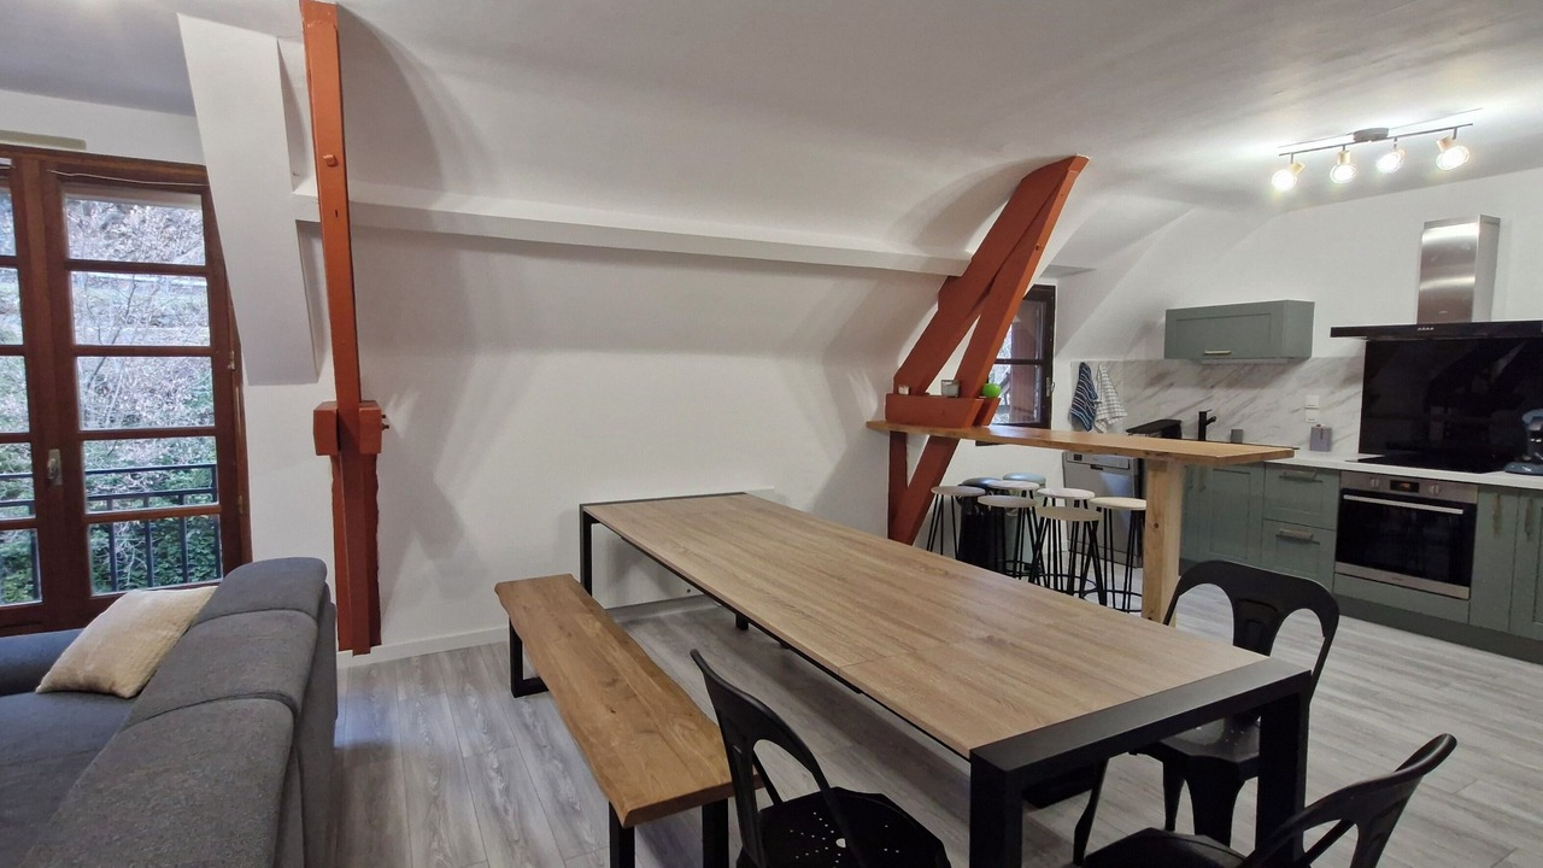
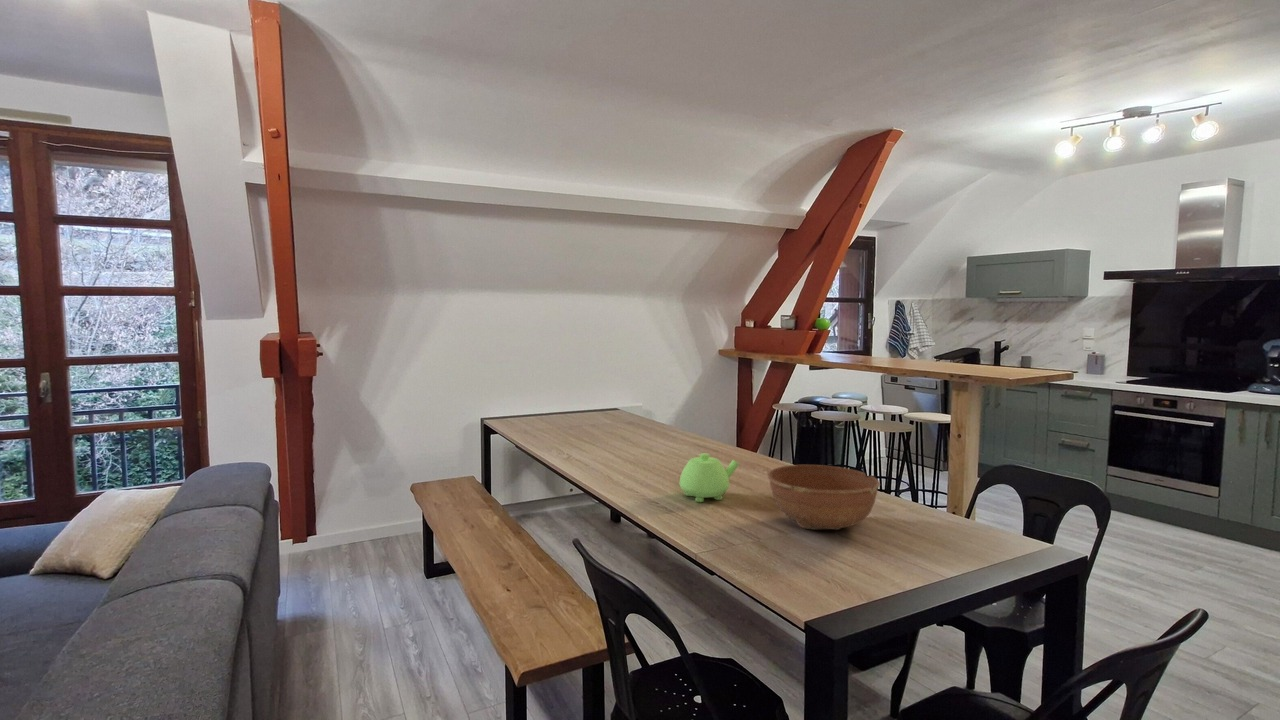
+ bowl (822, 500)
+ teapot (710, 474)
